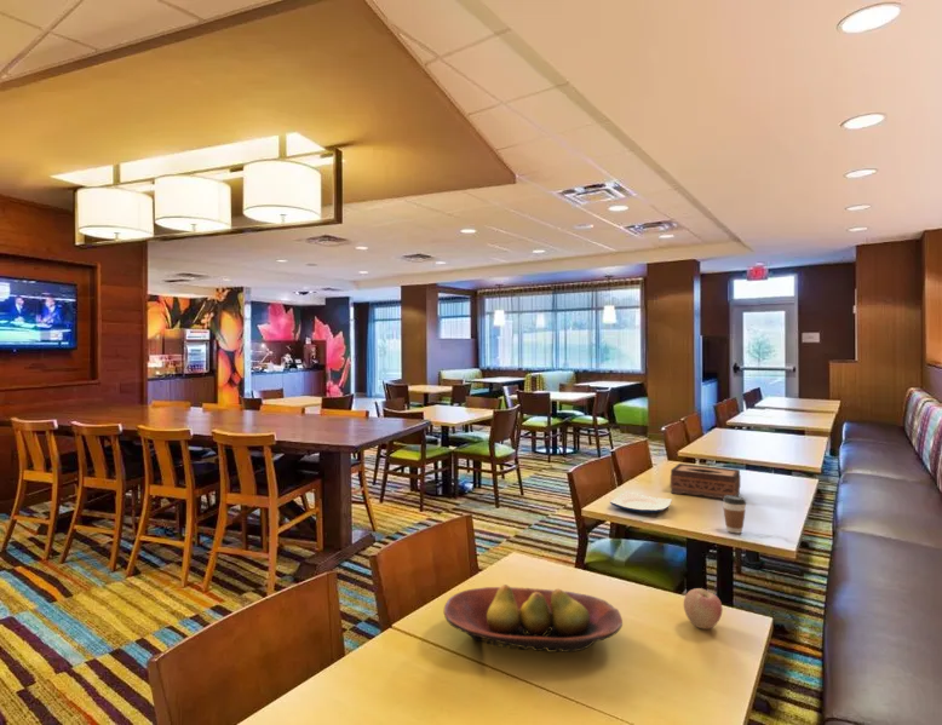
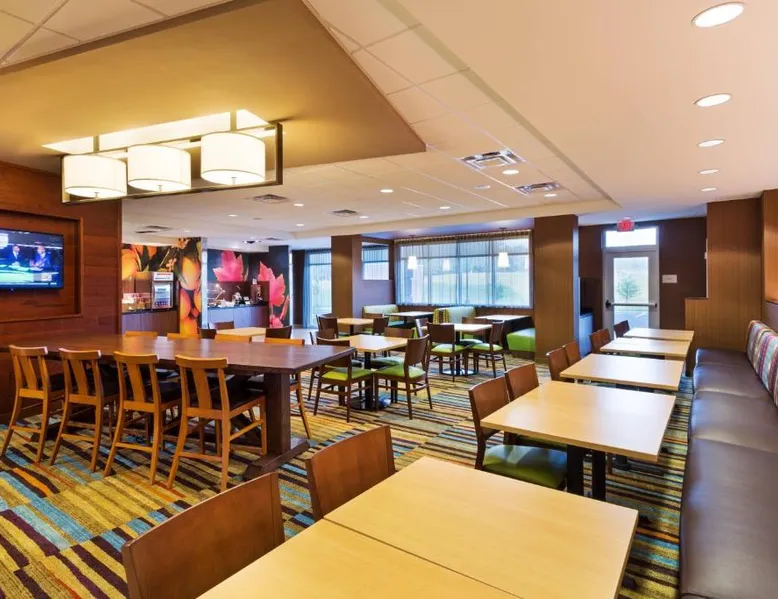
- tissue box (705, 481)
- fruit bowl (530, 612)
- apple (702, 608)
- coffee cup (734, 513)
- plate (641, 504)
